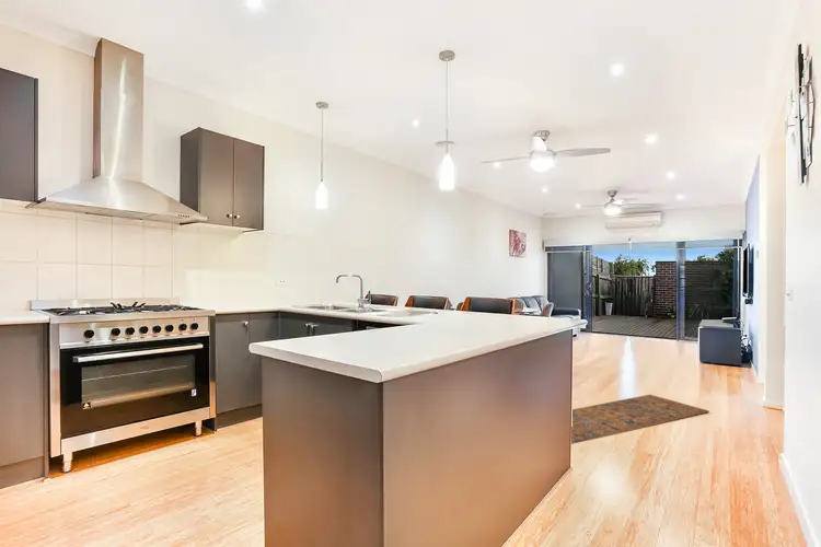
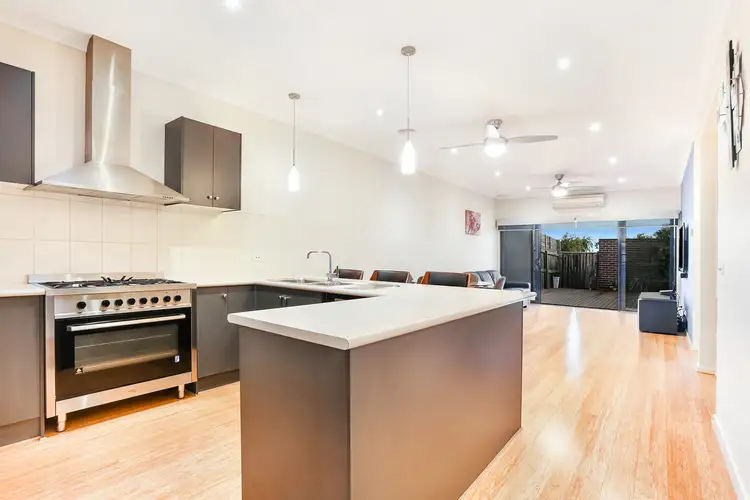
- rug (611, 417)
